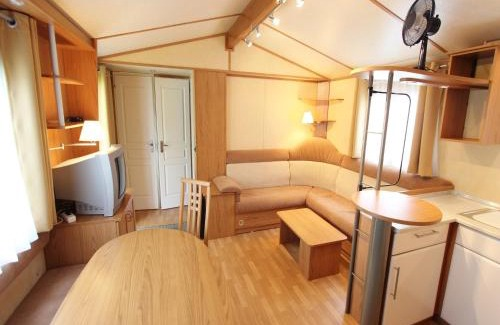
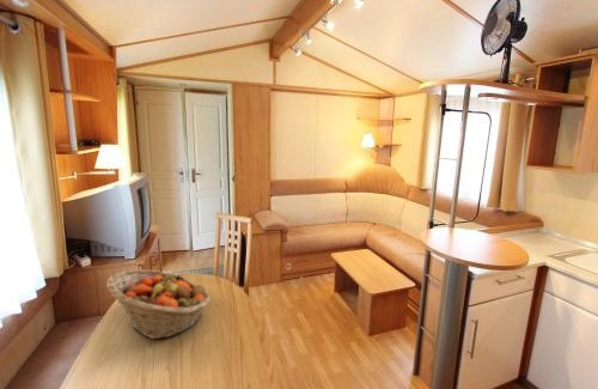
+ fruit basket (160, 296)
